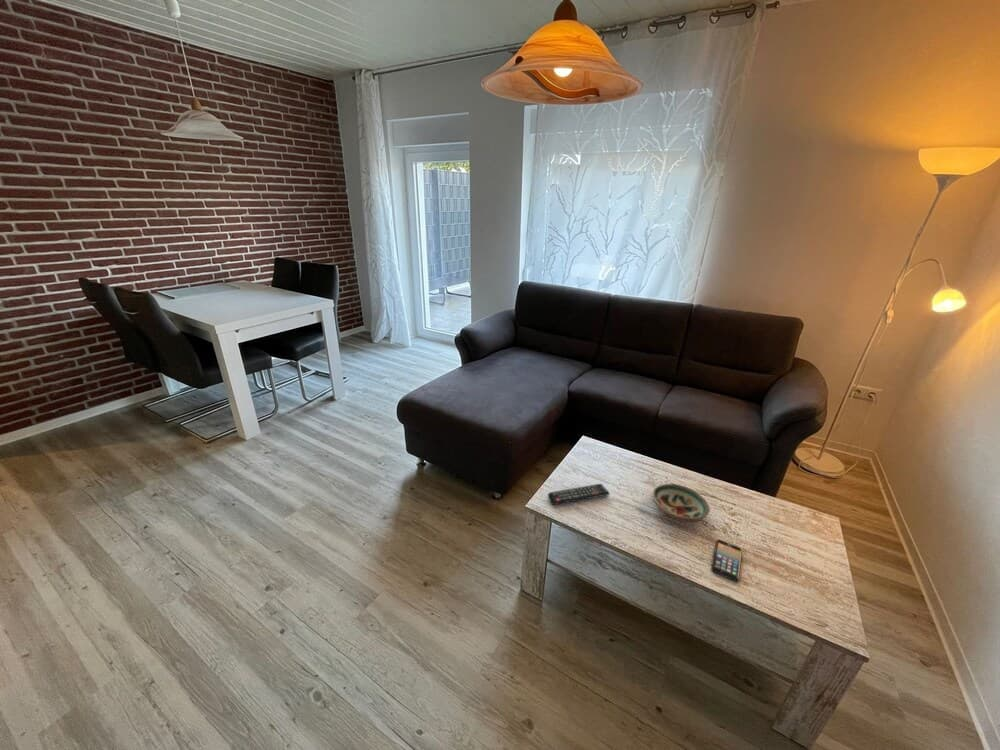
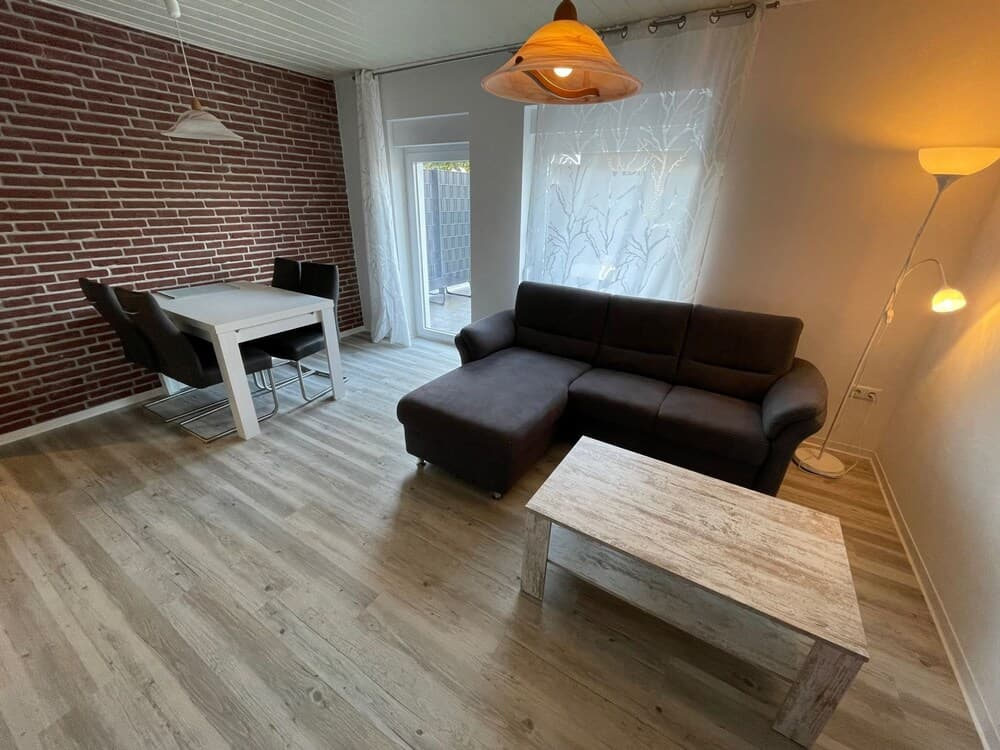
- decorative bowl (679, 505)
- smartphone (727, 559)
- remote control (578, 494)
